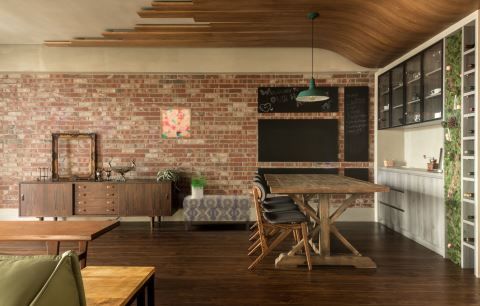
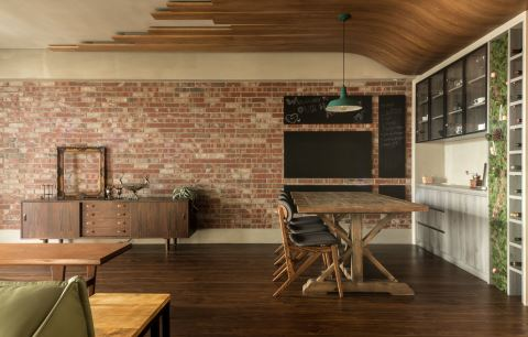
- potted plant (199, 186)
- wall art (176, 123)
- bench (218, 212)
